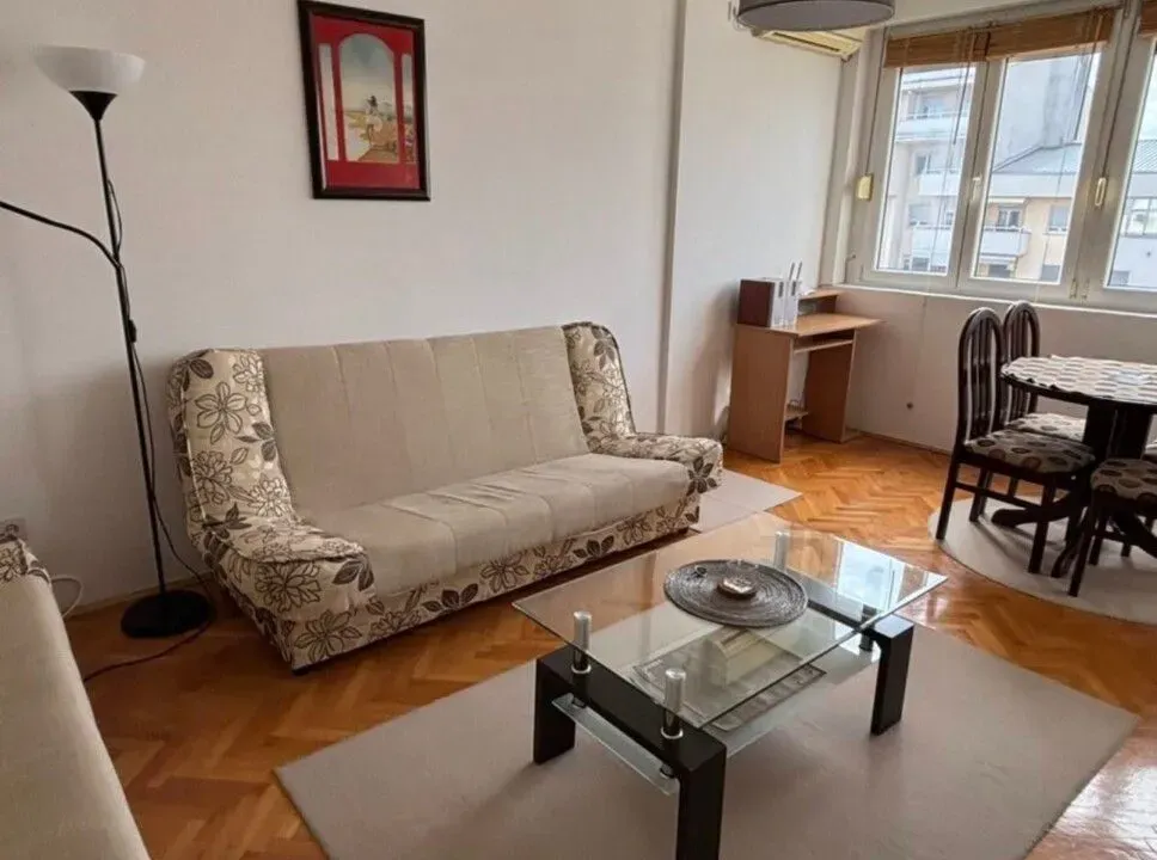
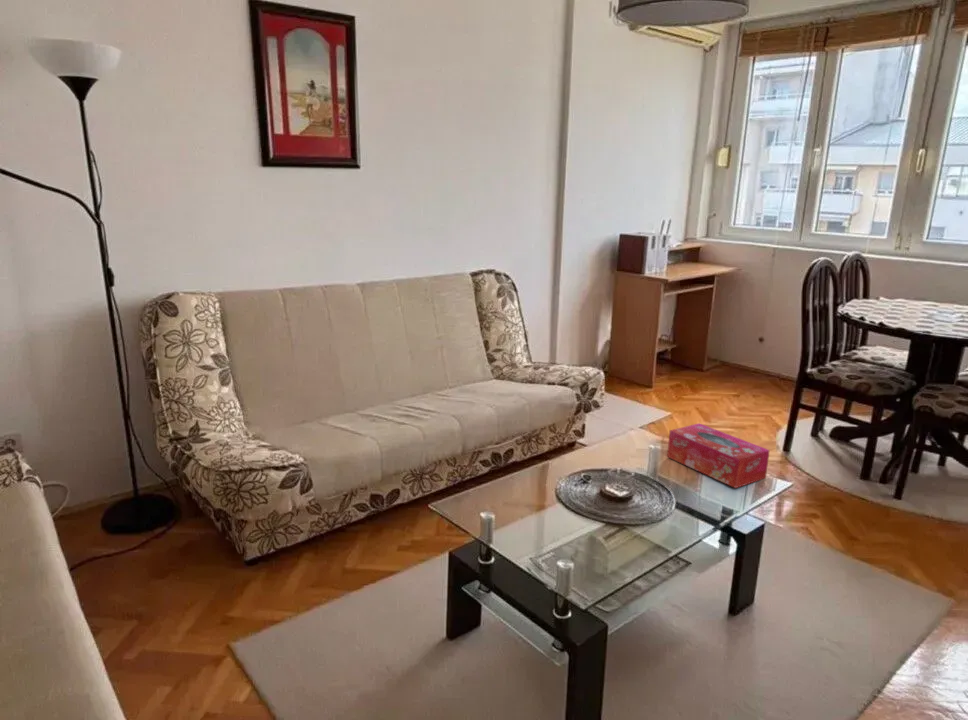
+ tissue box (716, 453)
